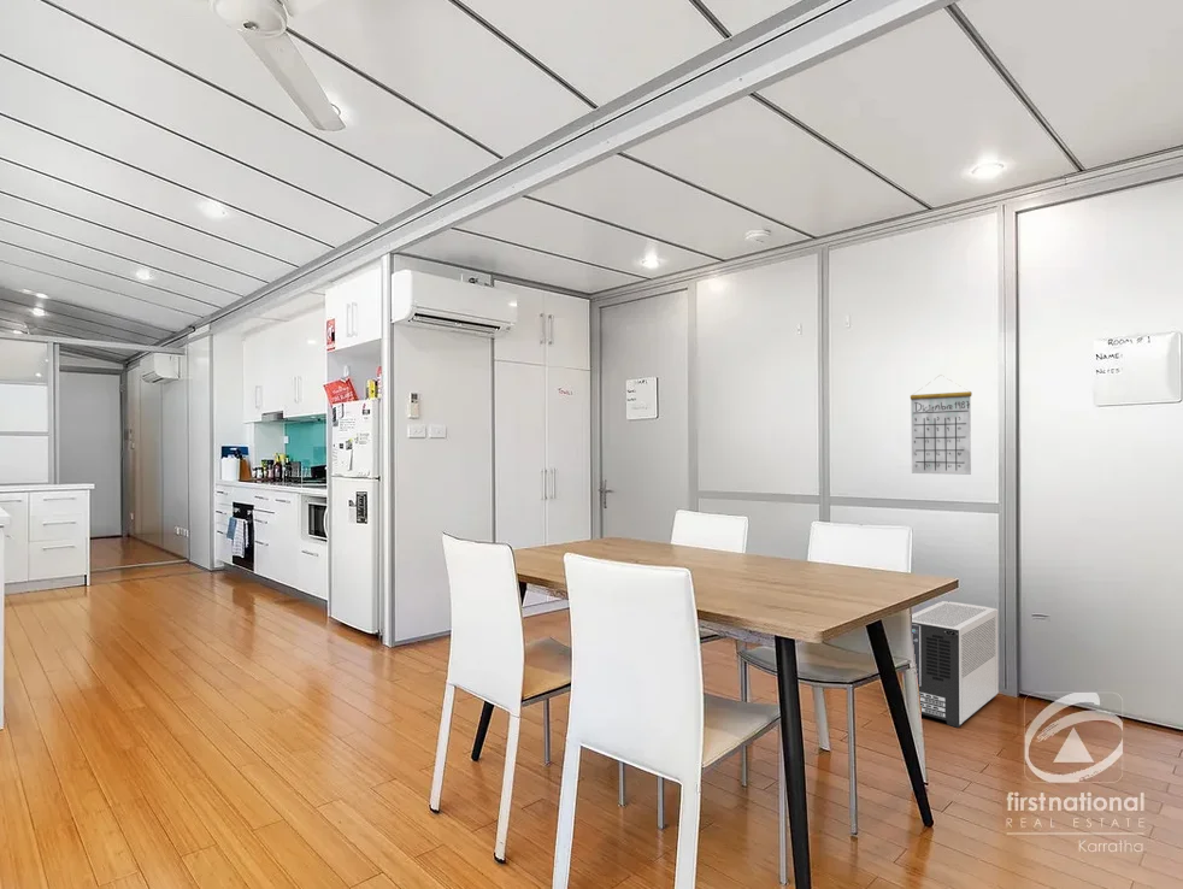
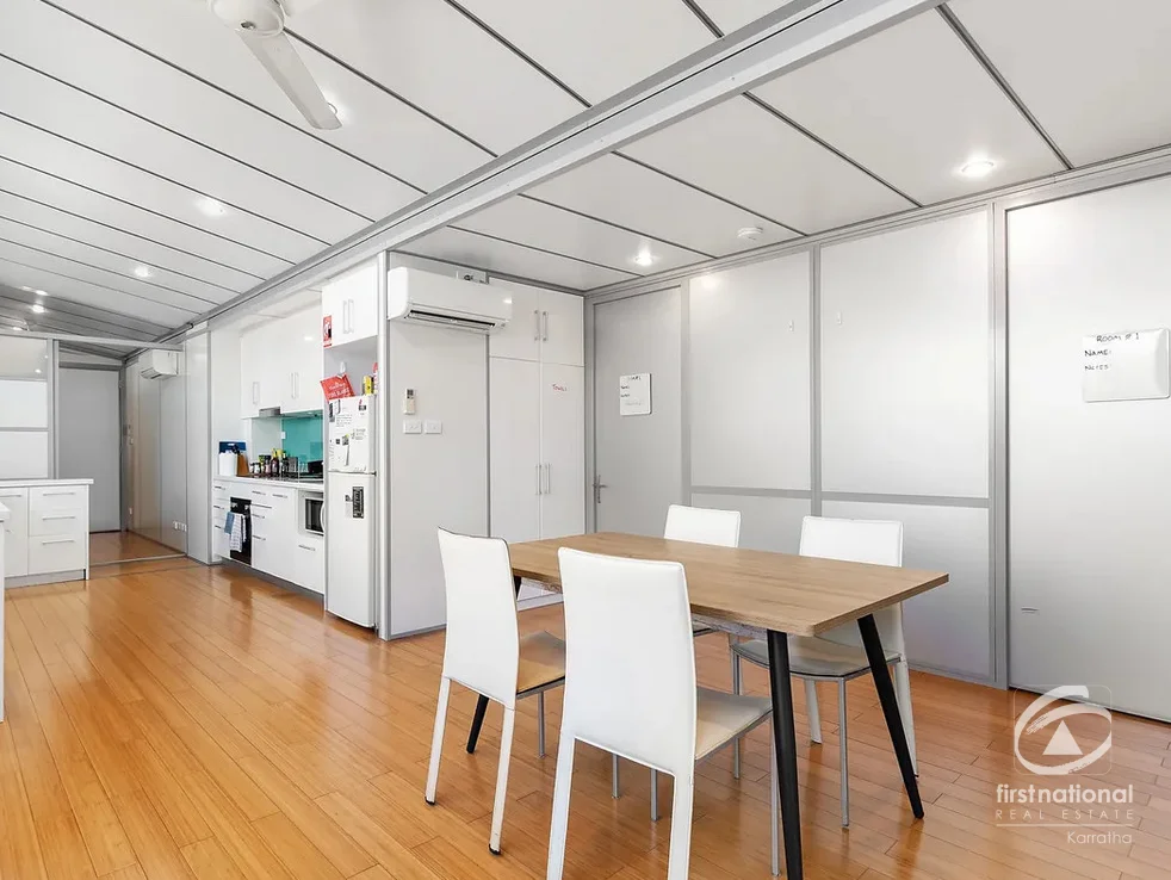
- air purifier (950, 659)
- calendar (940, 424)
